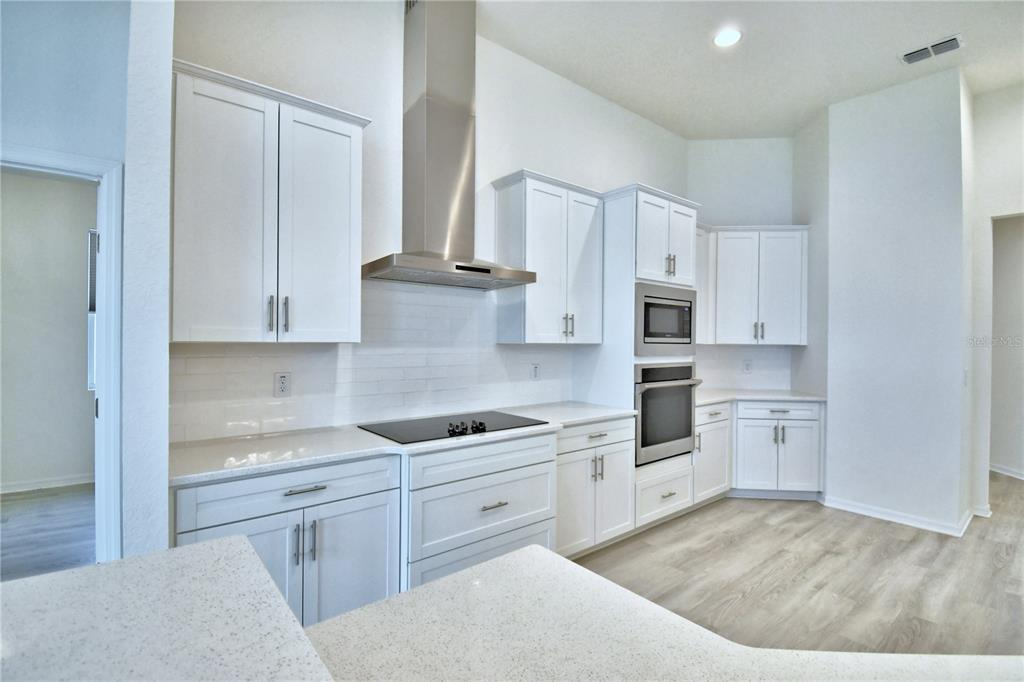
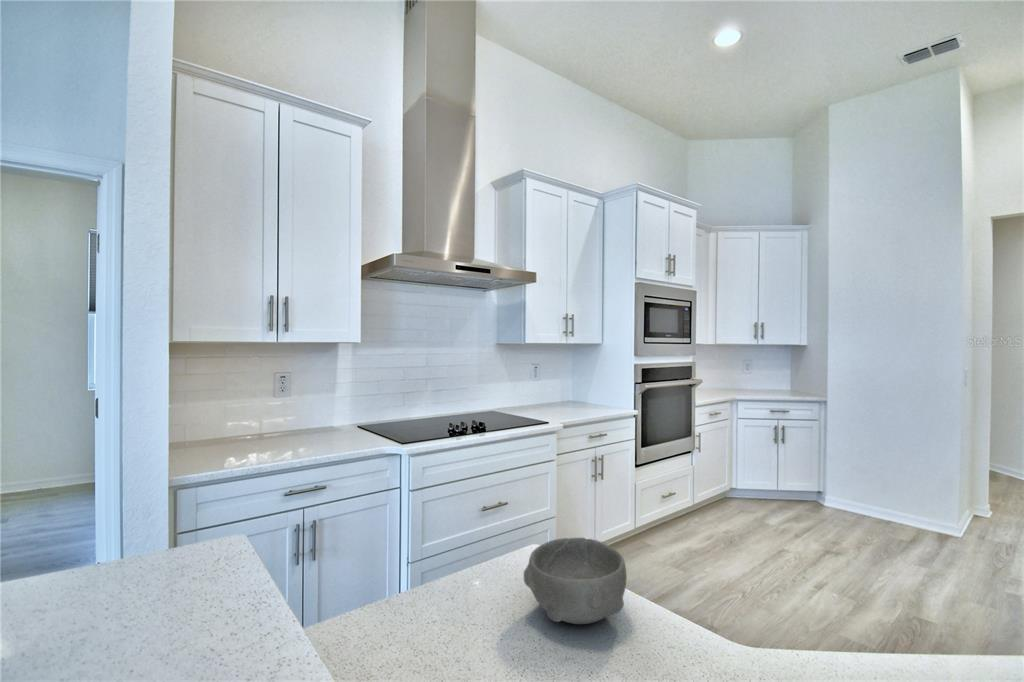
+ bowl (578, 585)
